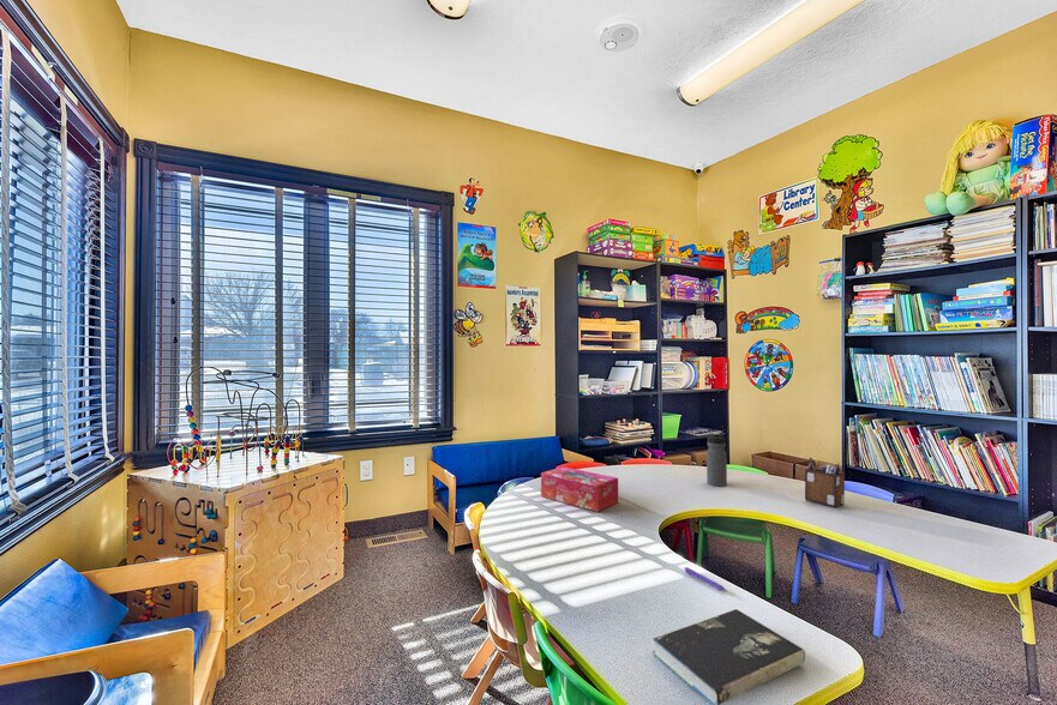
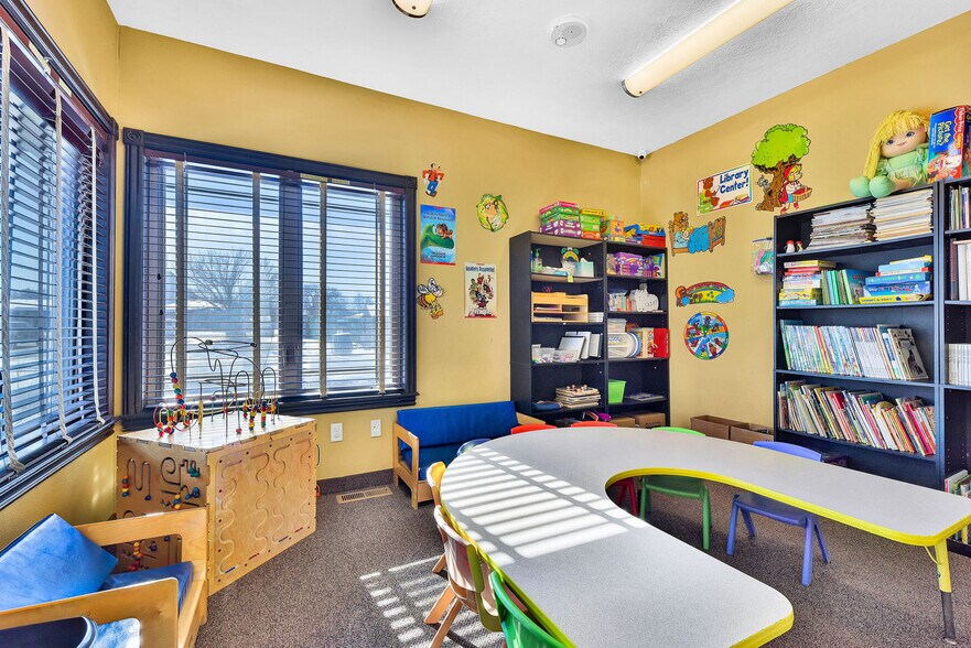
- book (727, 651)
- desk organizer (824, 480)
- tissue box (578, 487)
- water bottle (716, 458)
- pen (704, 579)
